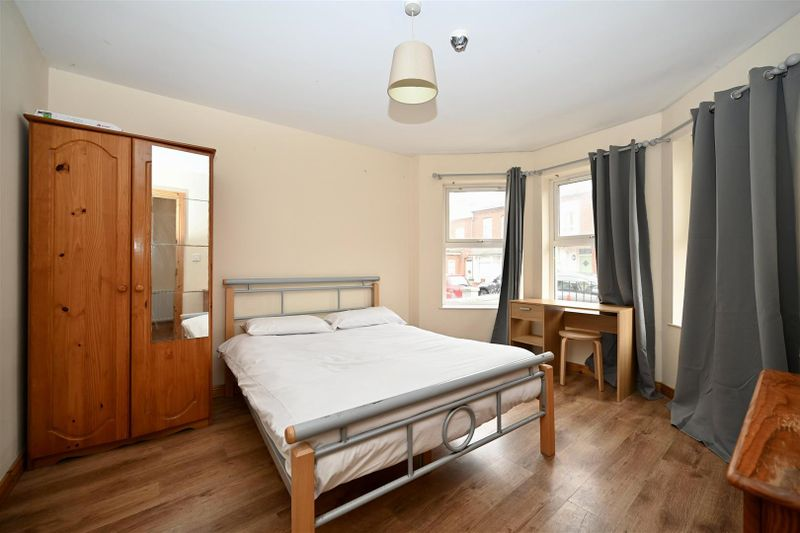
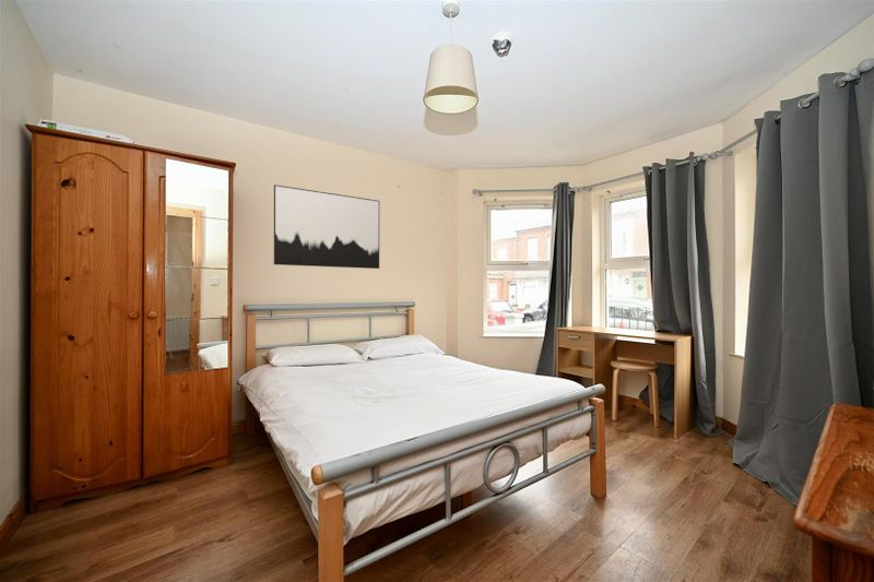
+ wall art (330, 229)
